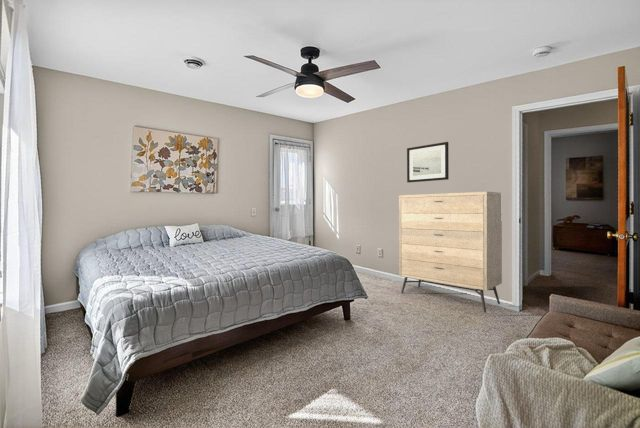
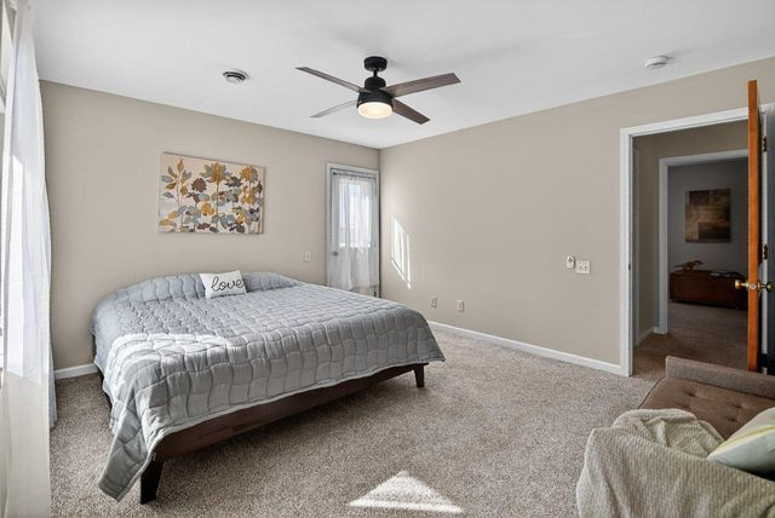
- dresser (447, 246)
- wall art (426, 163)
